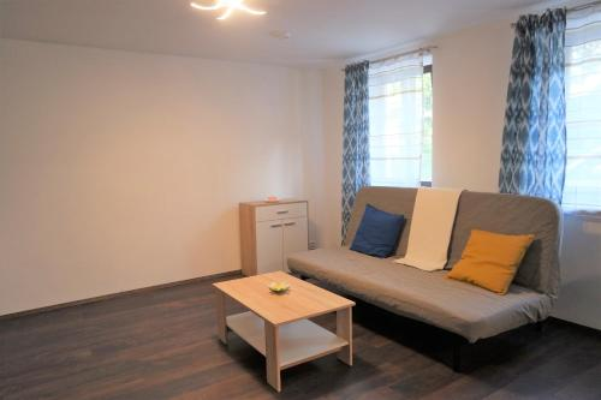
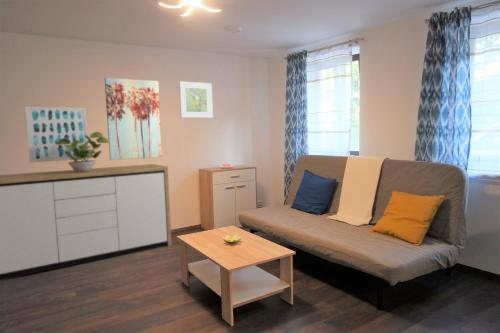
+ potted plant (84, 151)
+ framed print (196, 100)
+ sideboard (83, 214)
+ wall art (58, 134)
+ wall art (134, 119)
